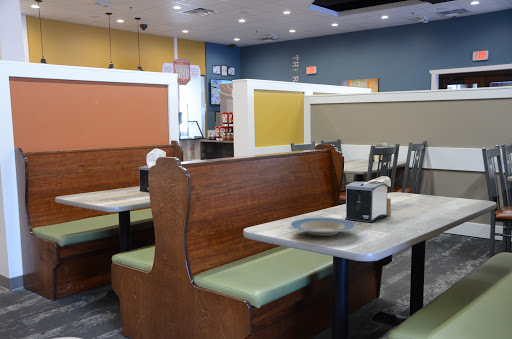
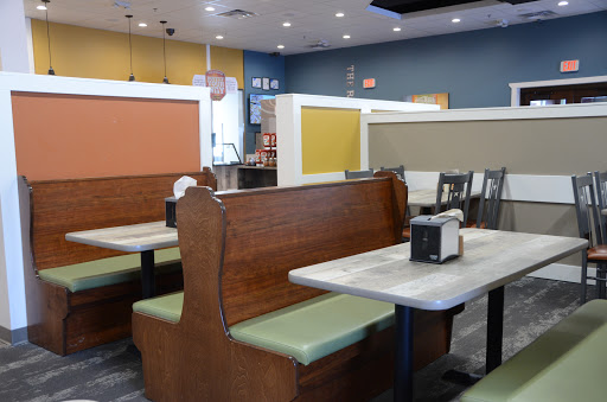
- plate (322, 228)
